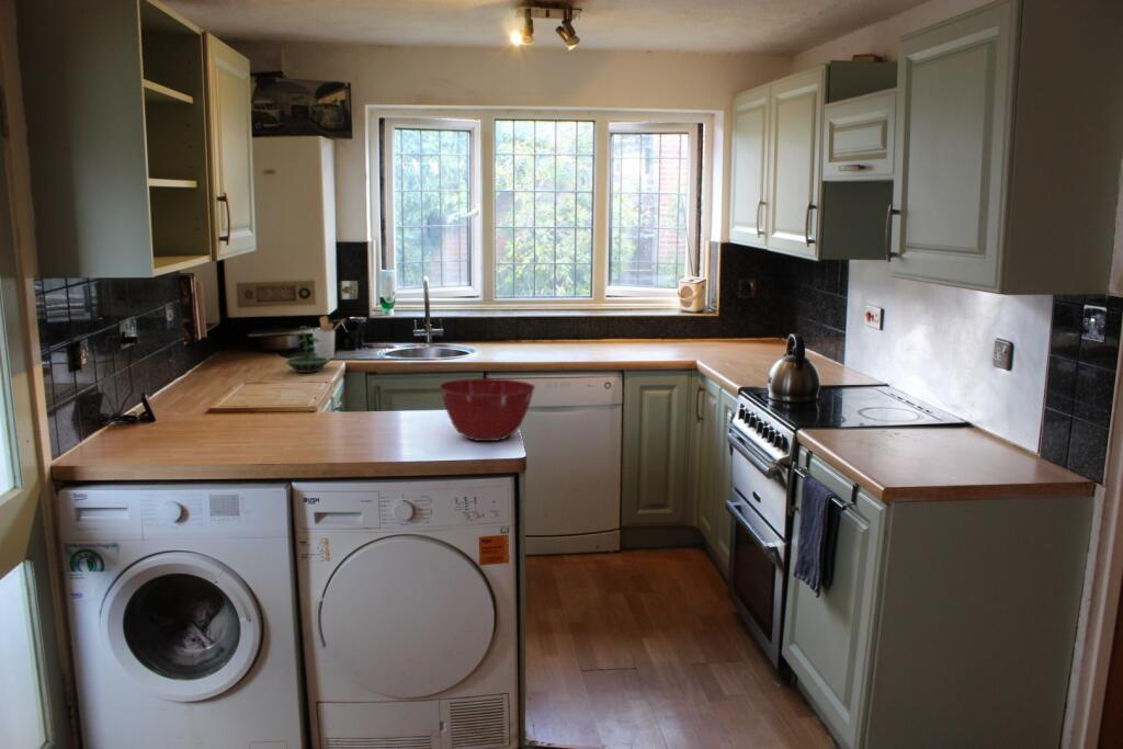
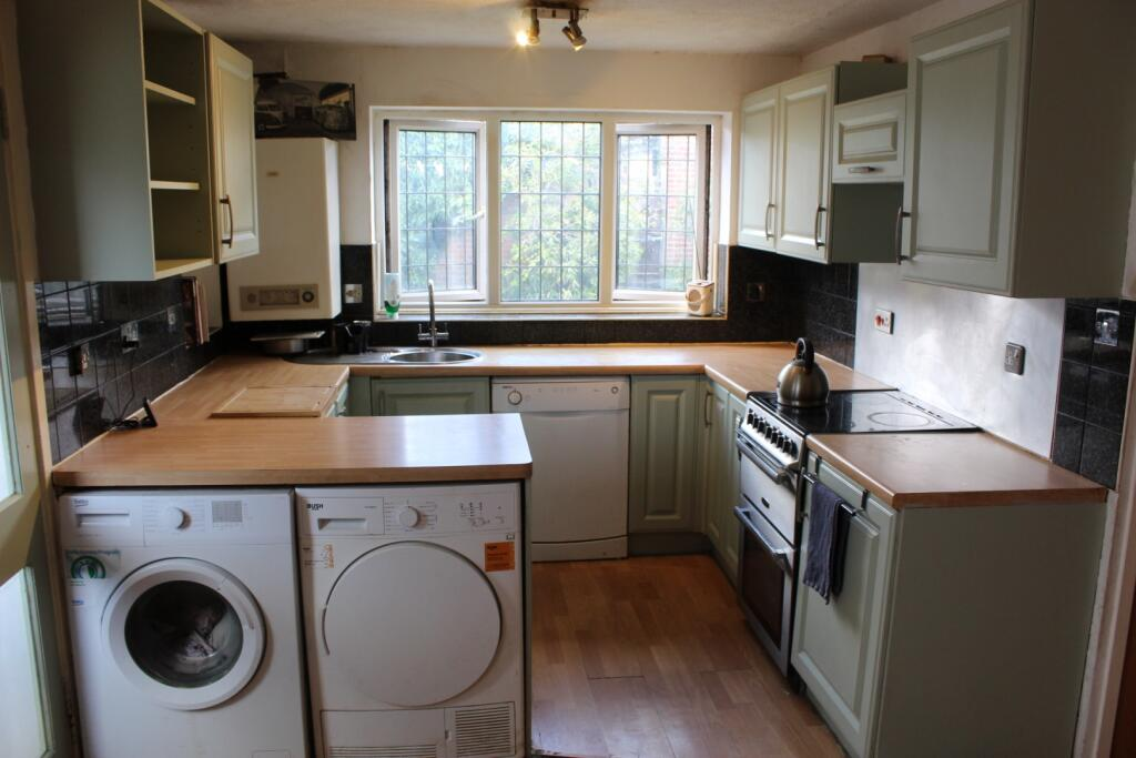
- terrarium (305, 336)
- mixing bowl (487, 410)
- utensil holder (329, 337)
